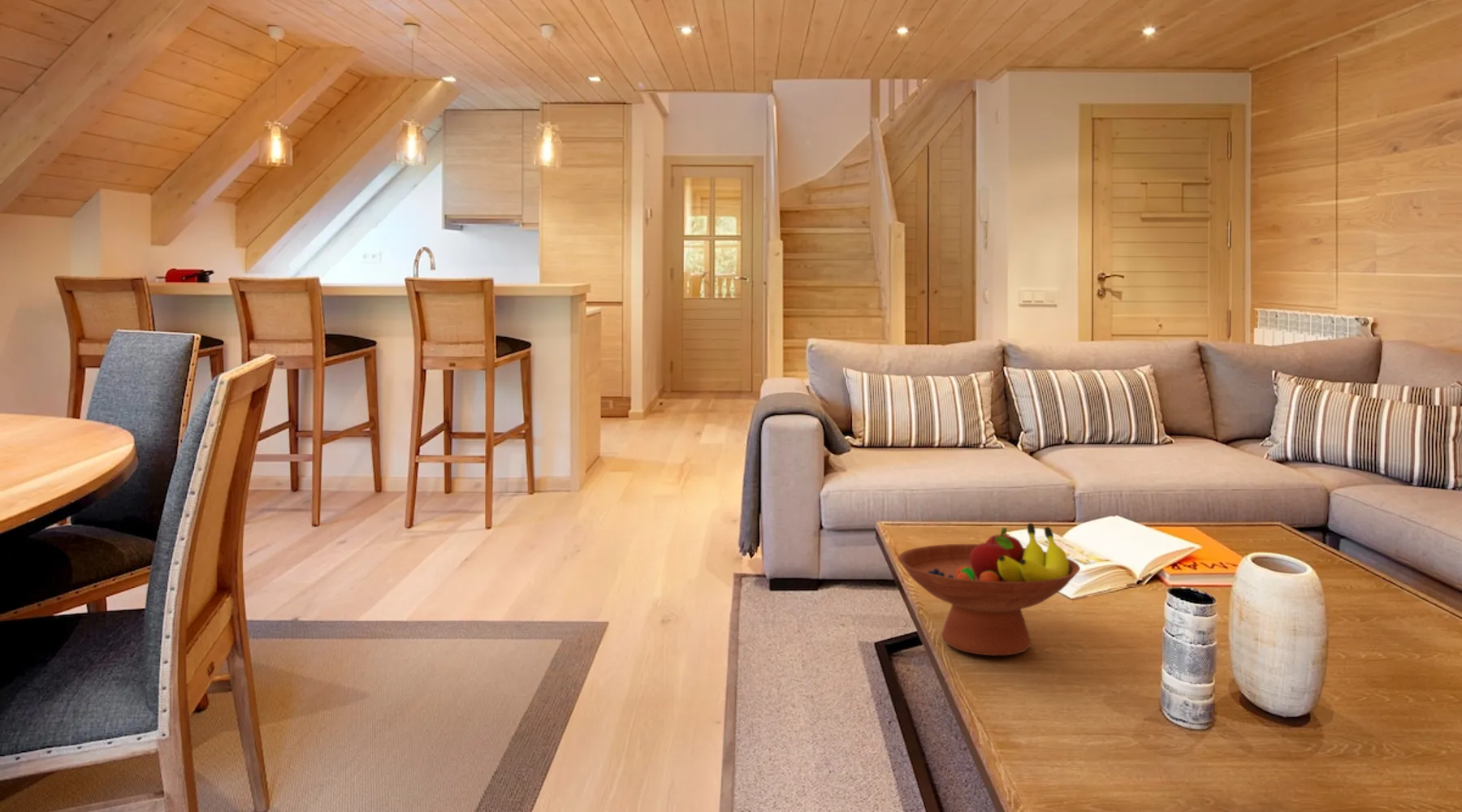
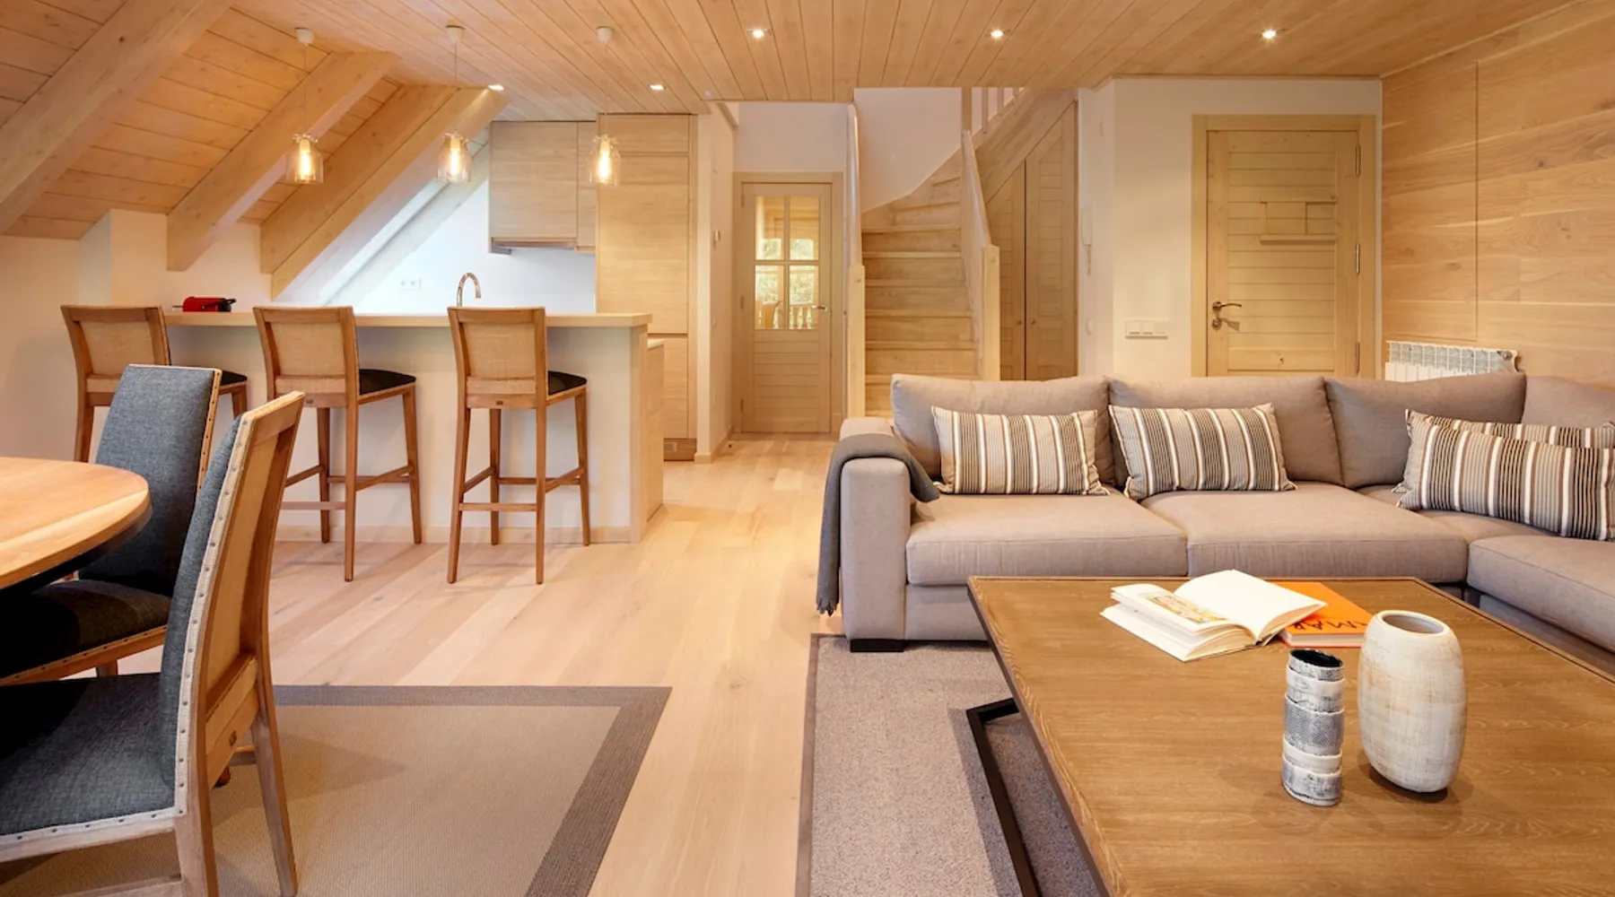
- fruit bowl (986, 586)
